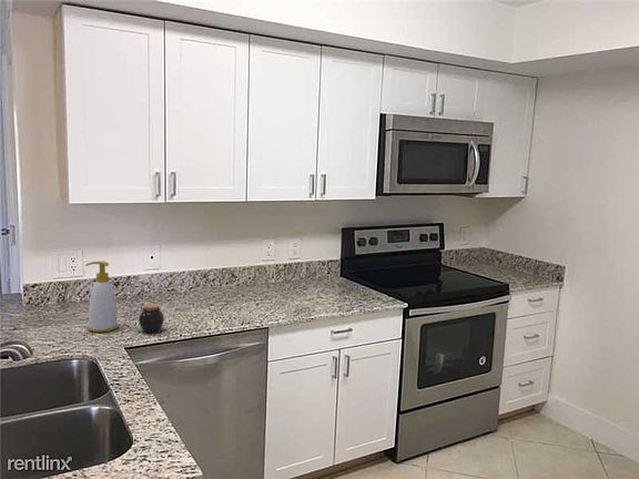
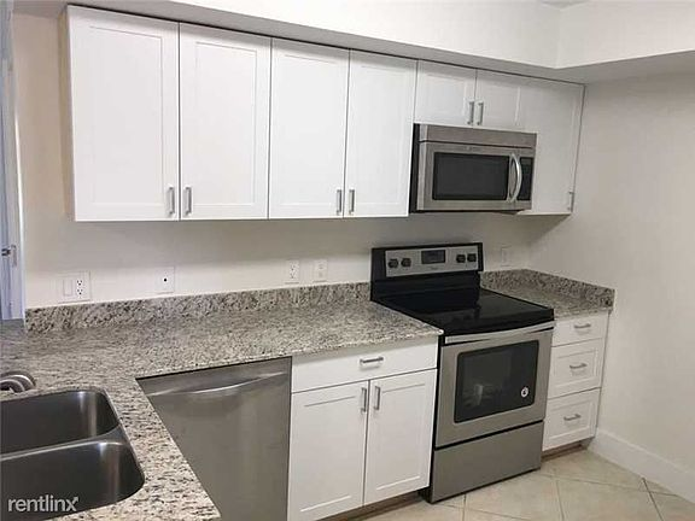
- jar (151, 317)
- soap bottle (102, 295)
